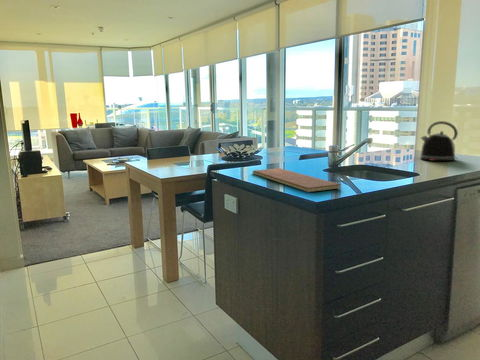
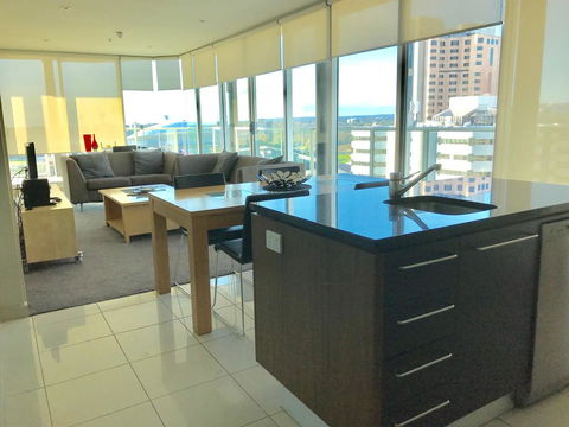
- chopping board (291, 178)
- kettle (438, 140)
